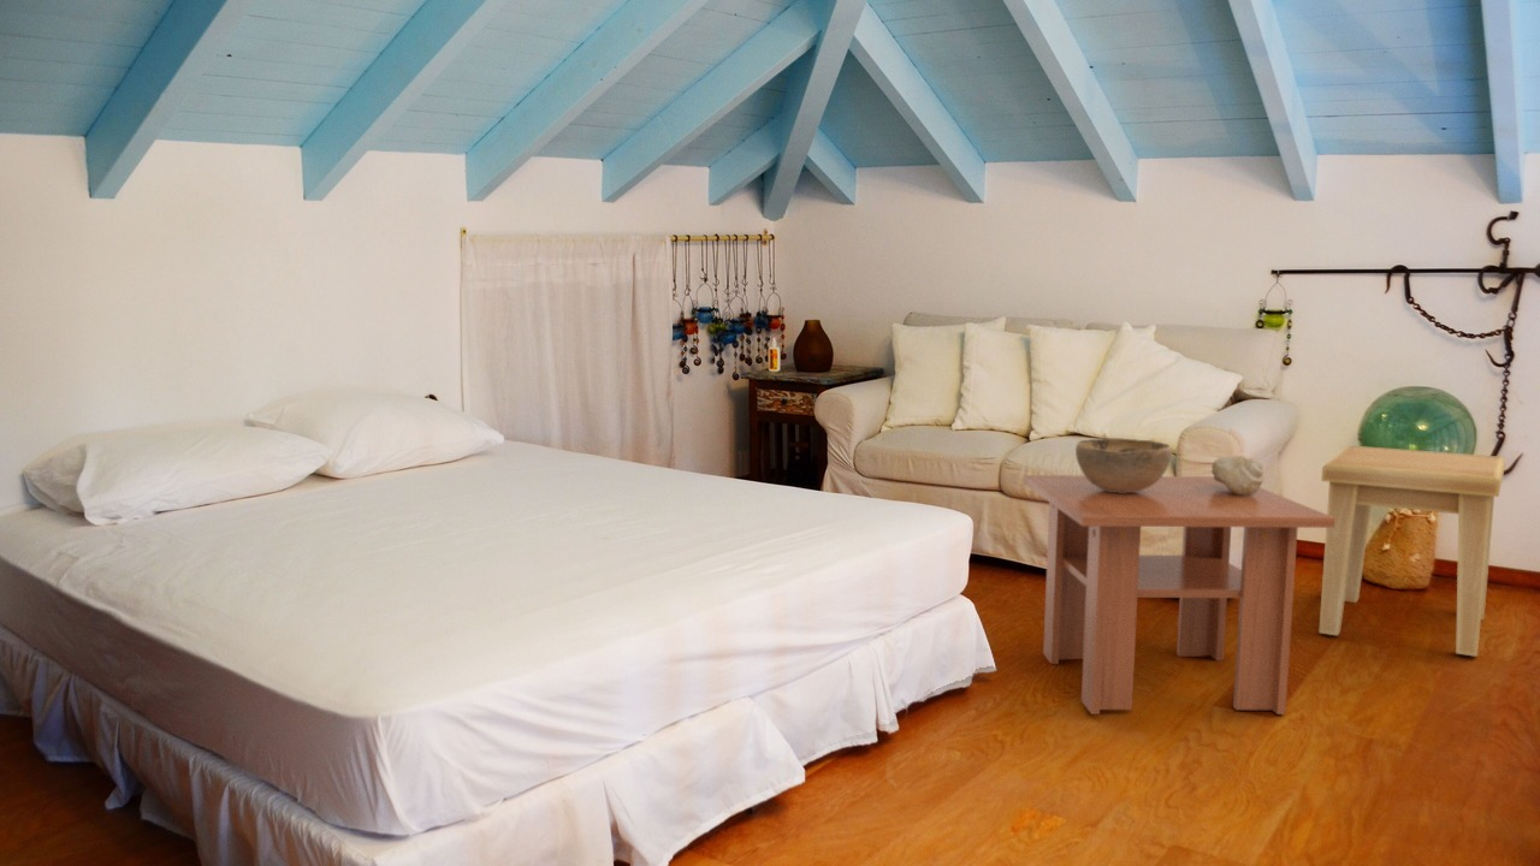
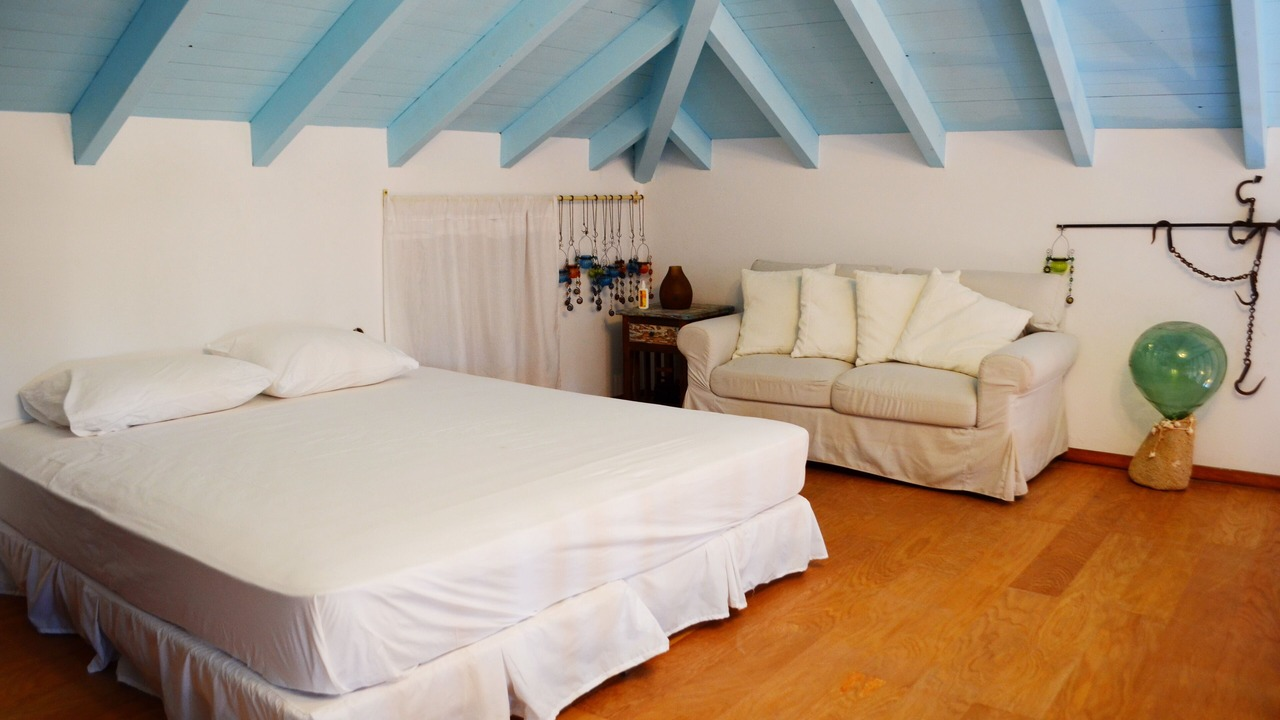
- seashell (1234, 471)
- coffee table (1160, 588)
- side table (1410, 509)
- decorative bowl (1121, 465)
